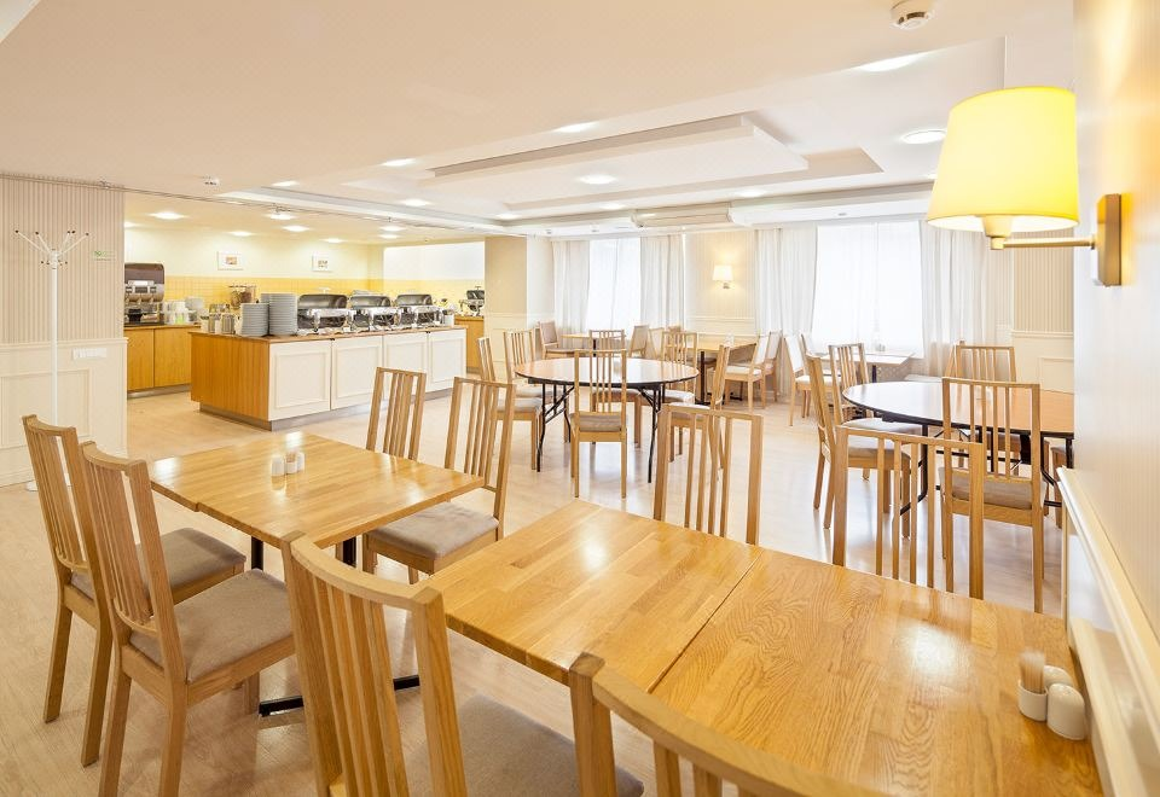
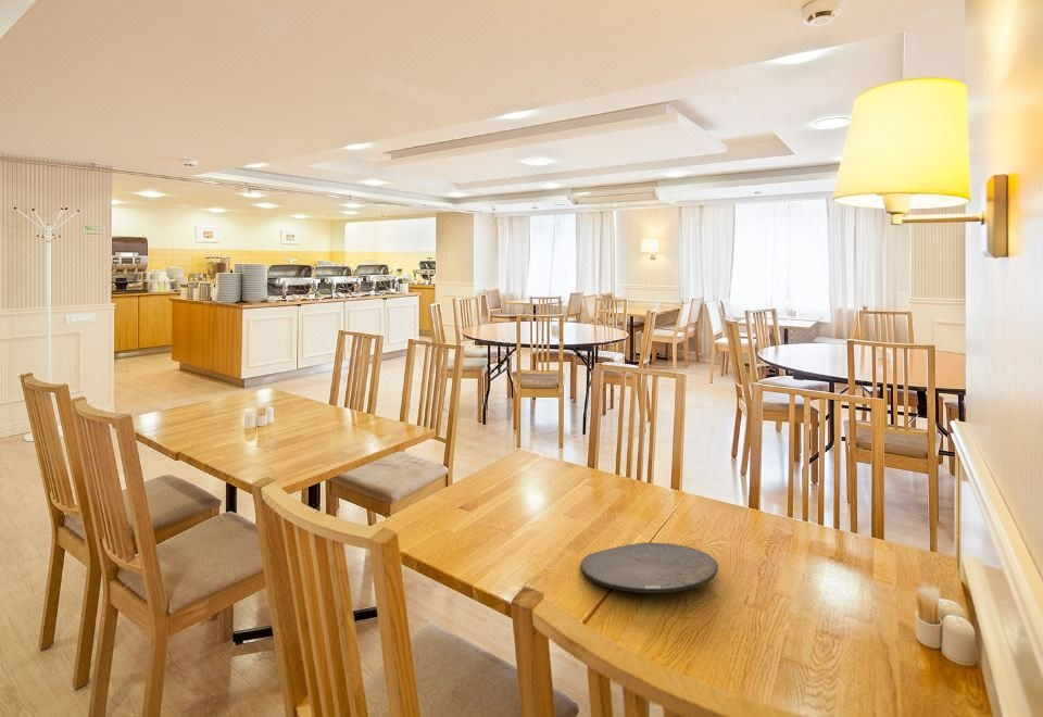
+ plate (648, 564)
